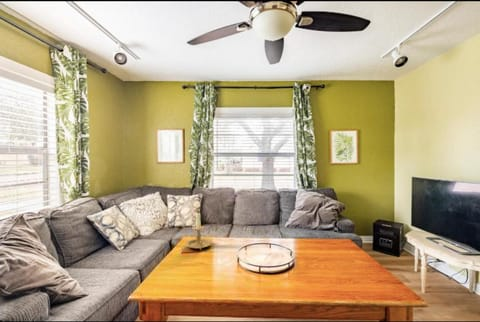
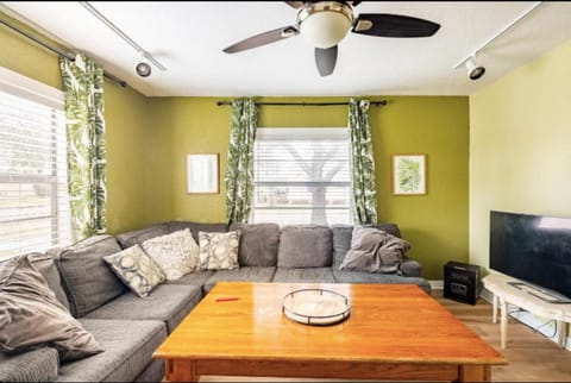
- candle holder (198, 229)
